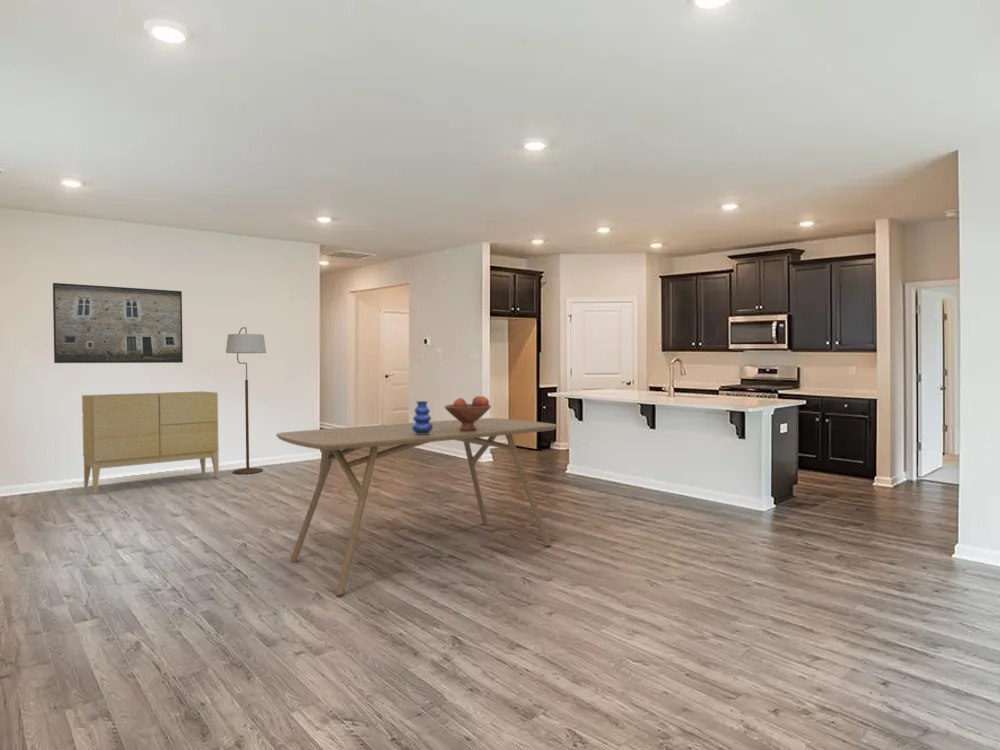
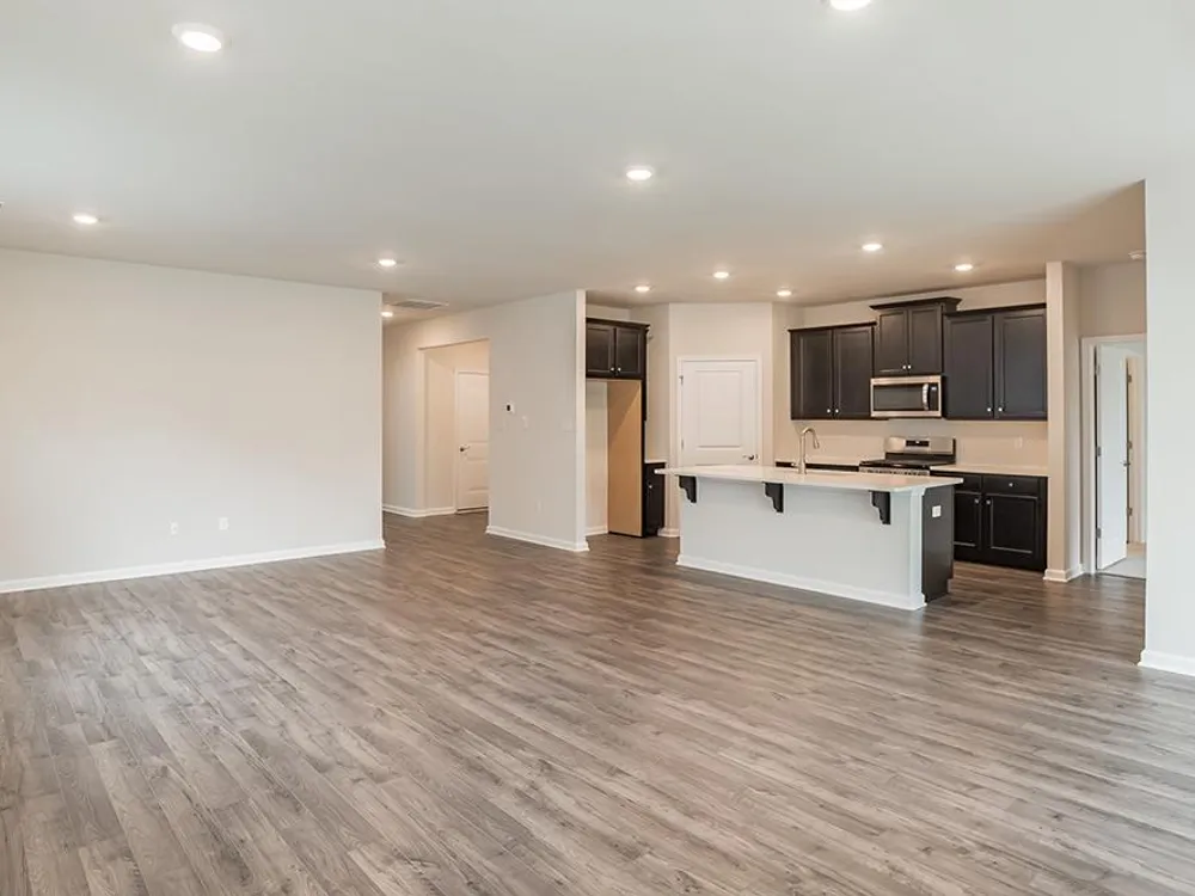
- vase (422, 417)
- dining table (409, 448)
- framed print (121, 325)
- sideboard (152, 438)
- fruit bowl (467, 412)
- floor lamp (245, 399)
